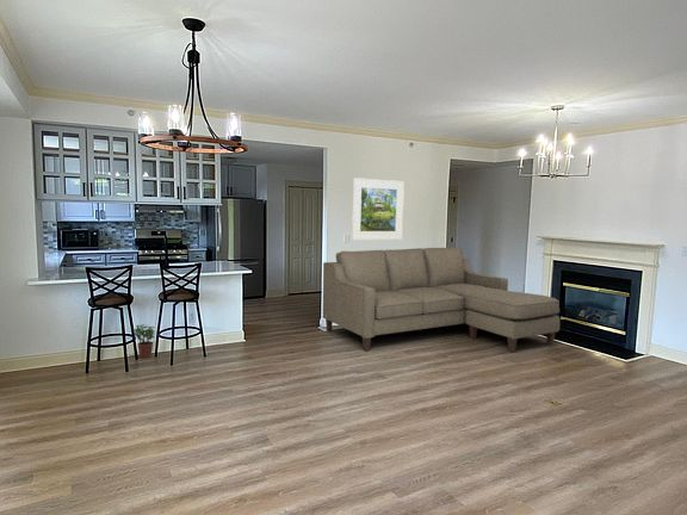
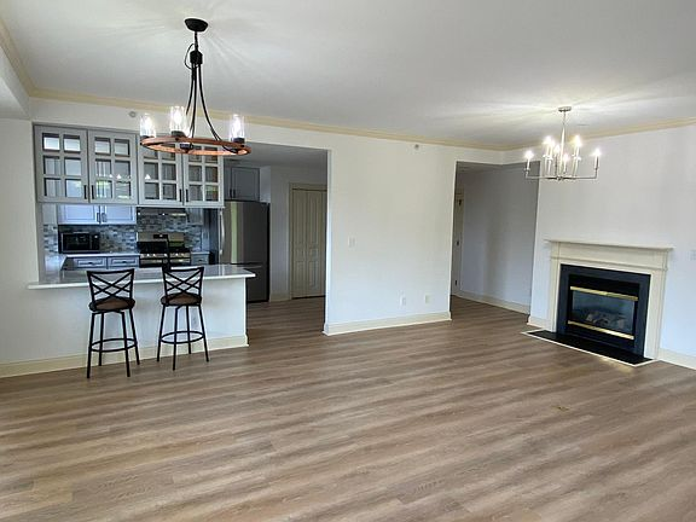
- potted plant (143, 340)
- sofa (438, 294)
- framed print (378, 210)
